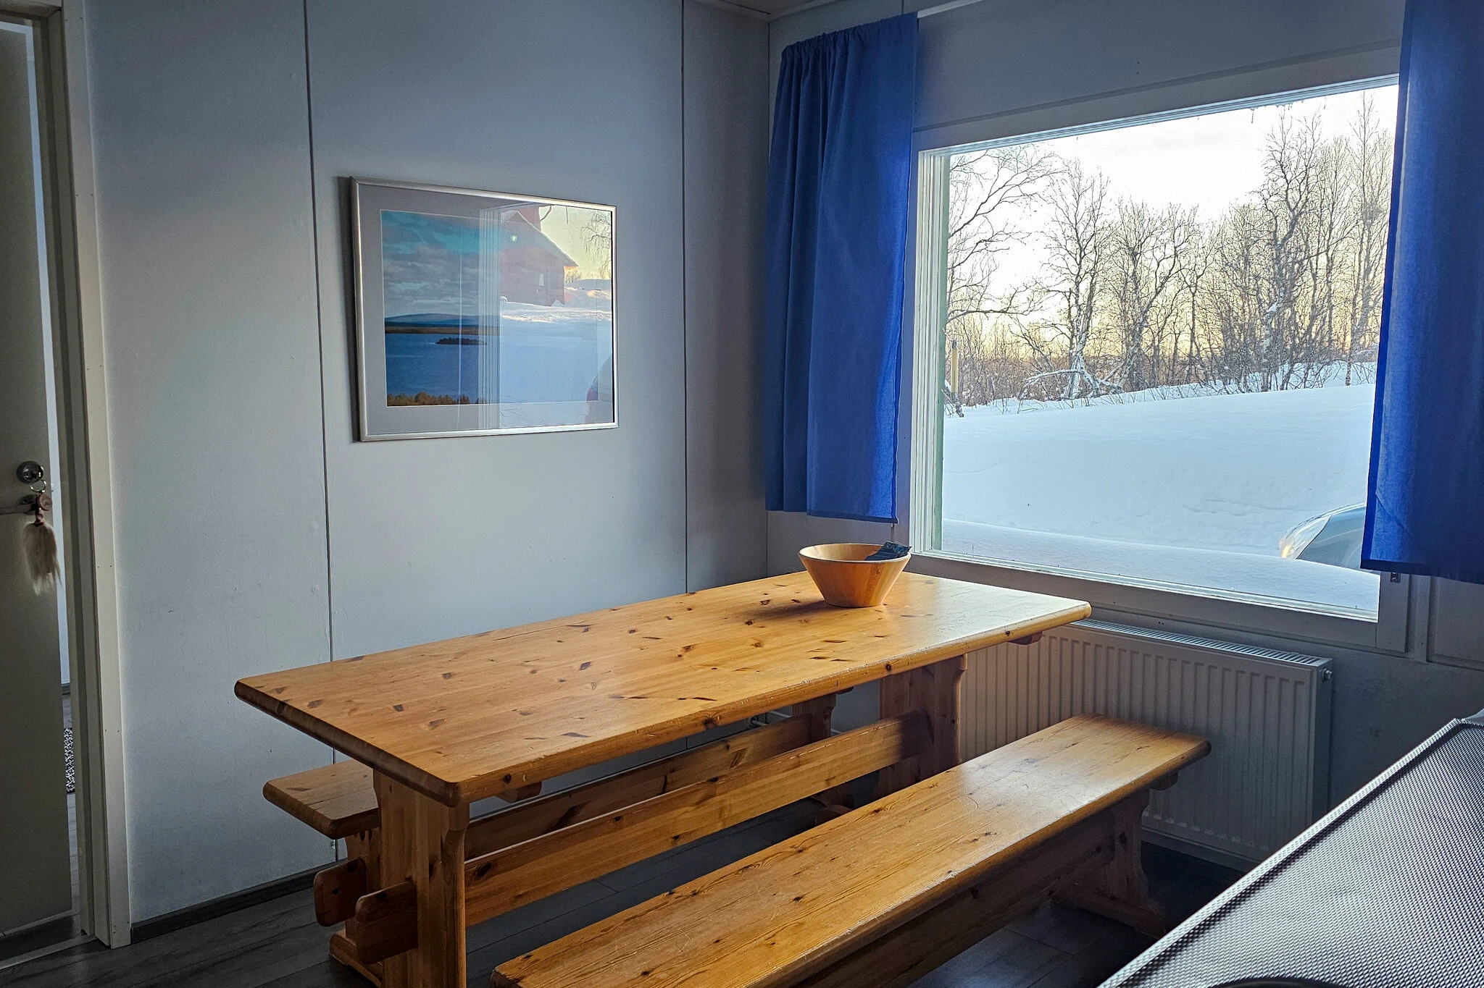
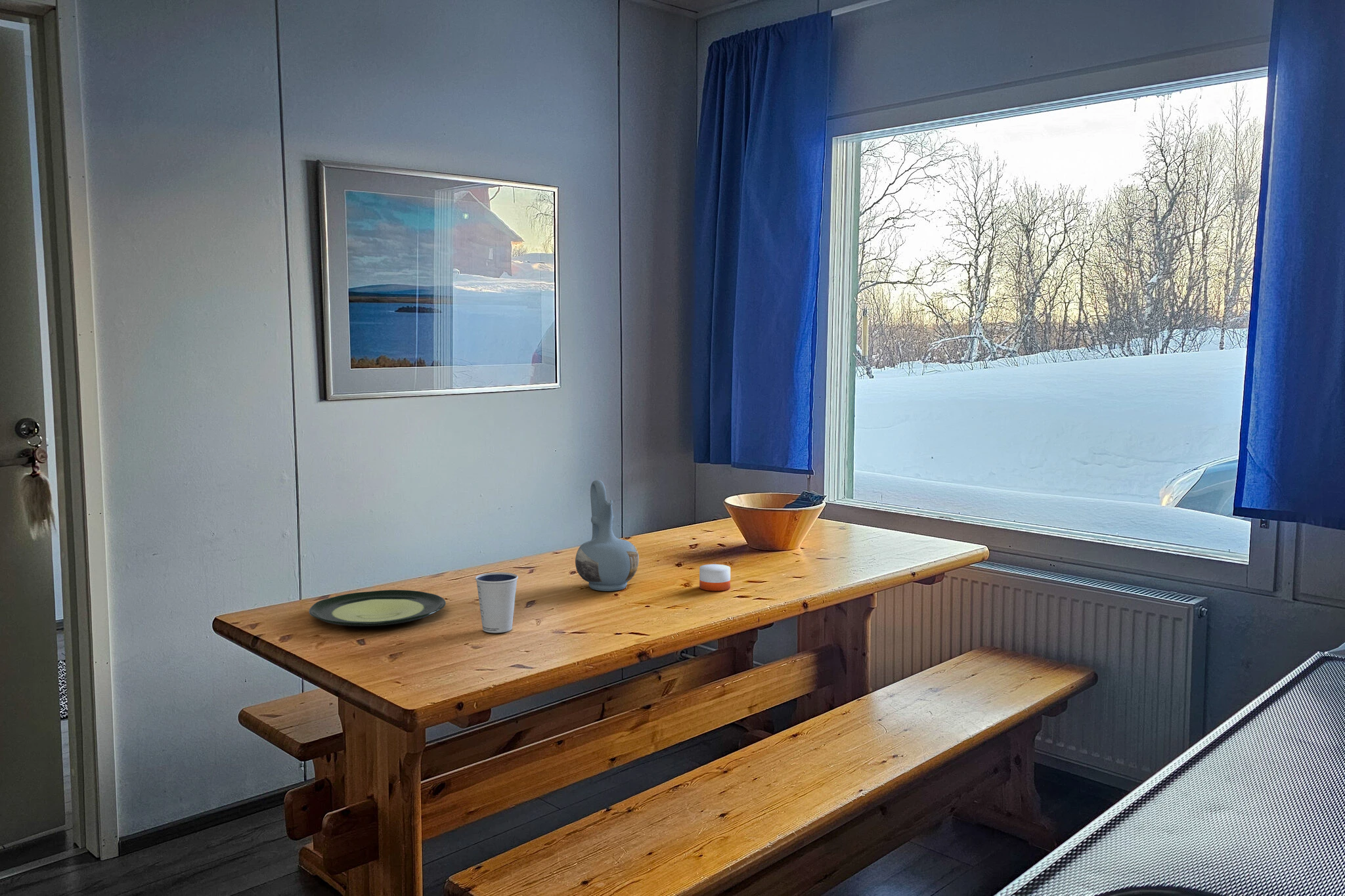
+ candle (715, 566)
+ plate (378, 610)
+ dixie cup (496, 603)
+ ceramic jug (607, 534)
